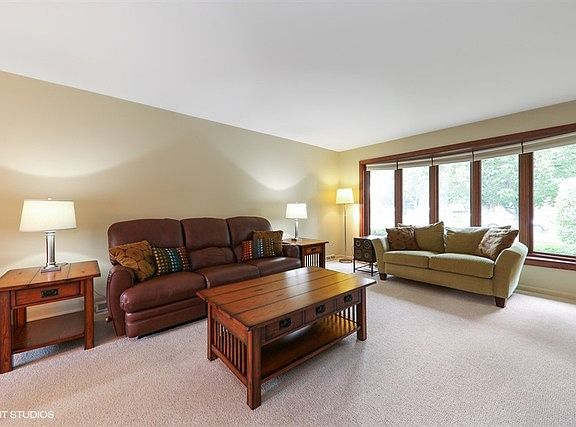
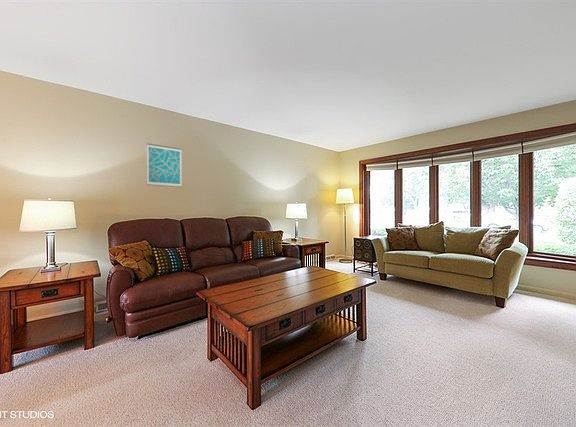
+ wall art (165, 166)
